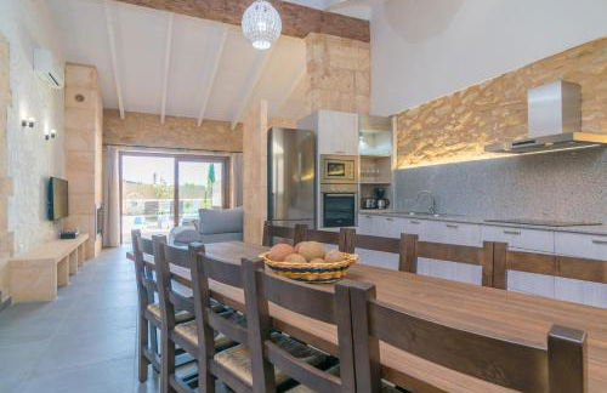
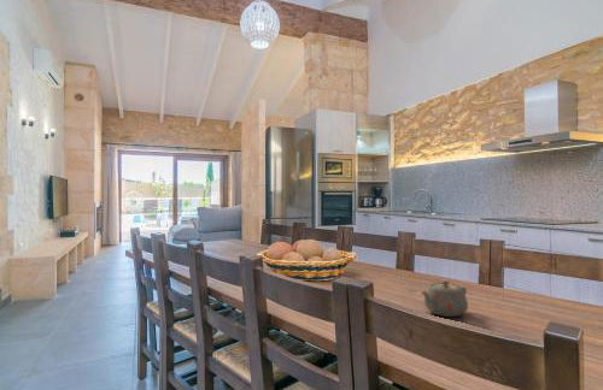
+ teapot (444, 296)
